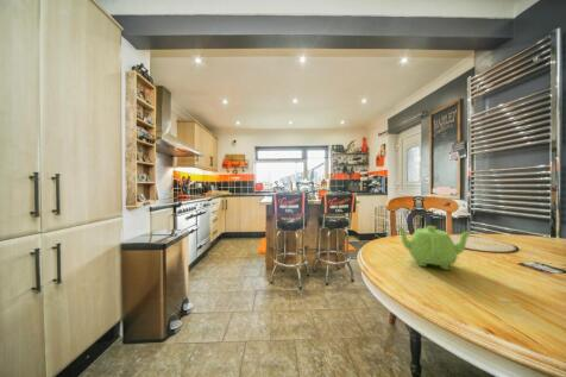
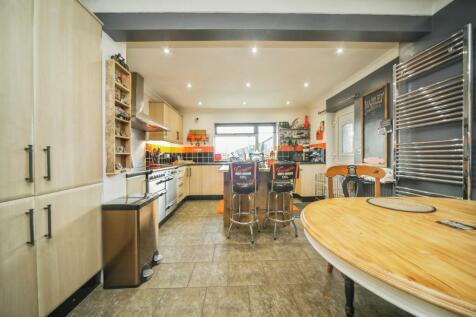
- teapot (432, 245)
